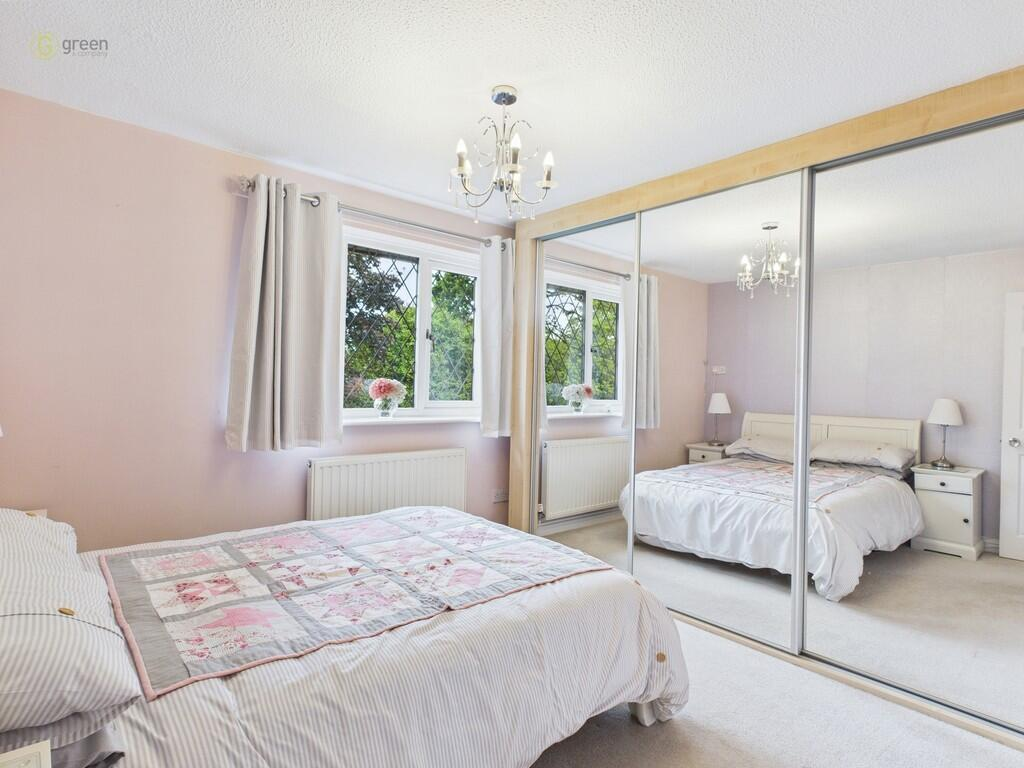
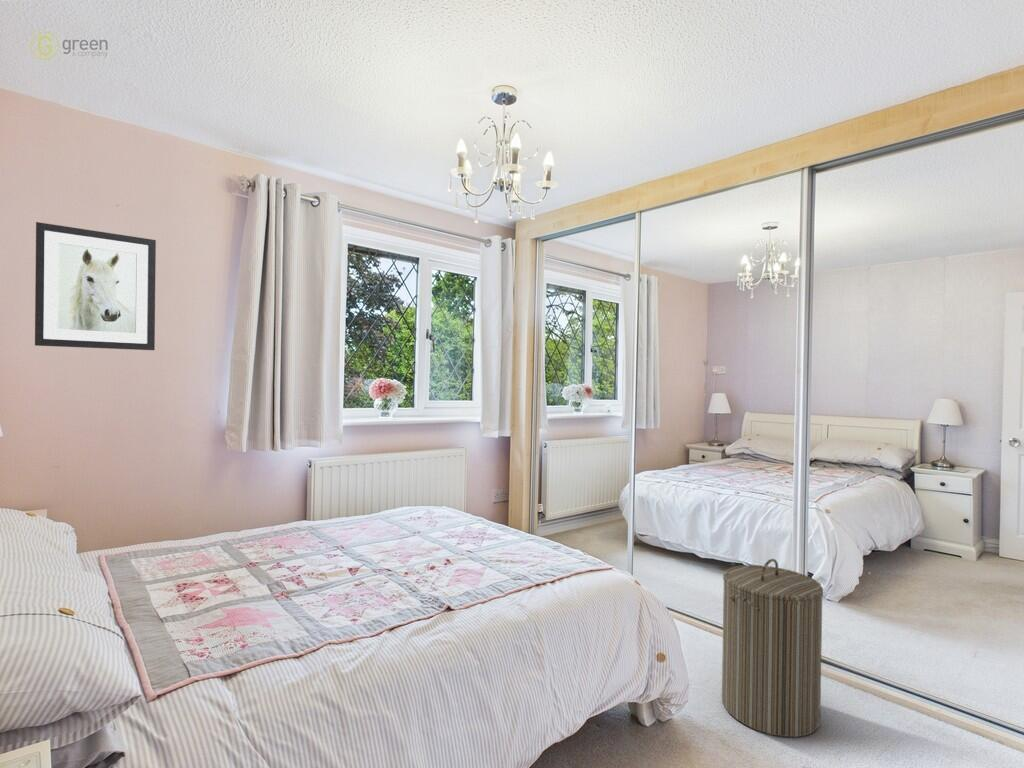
+ wall art (98, 290)
+ laundry hamper (770, 634)
